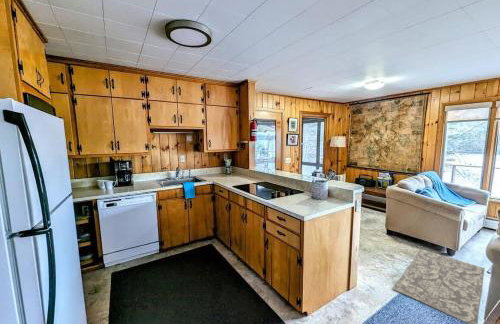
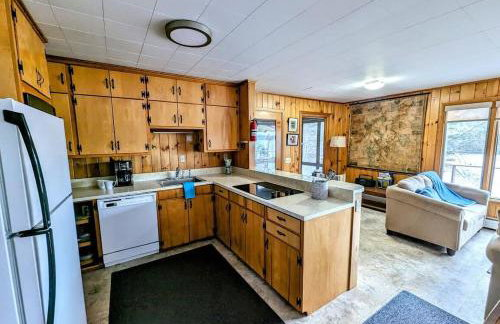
- rug (441, 277)
